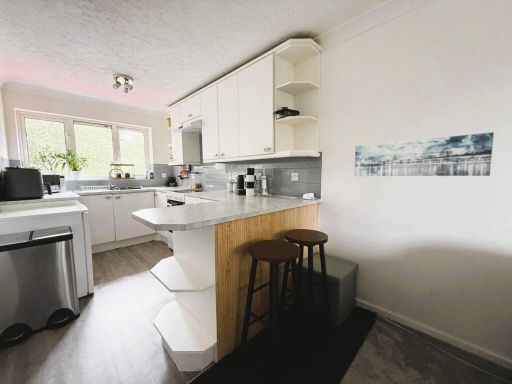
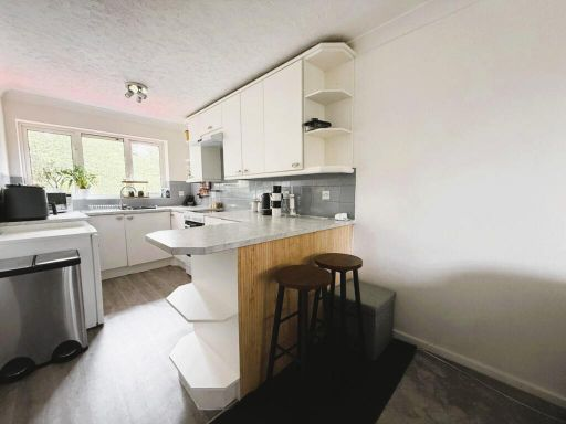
- wall art (411, 158)
